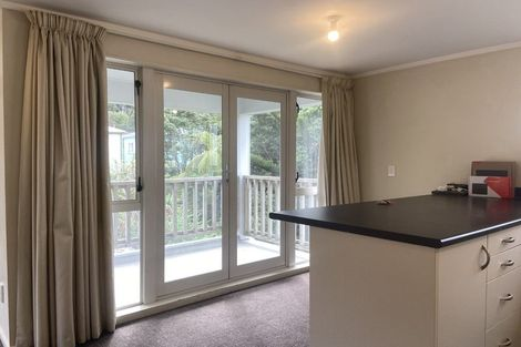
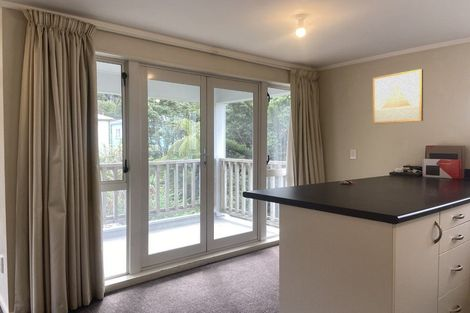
+ wall art (396, 98)
